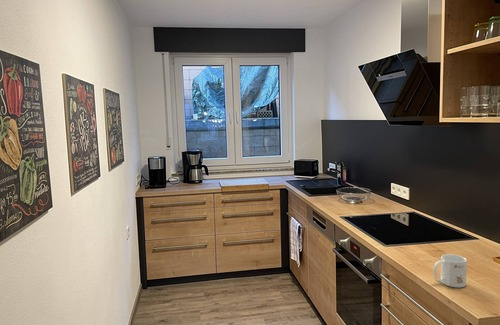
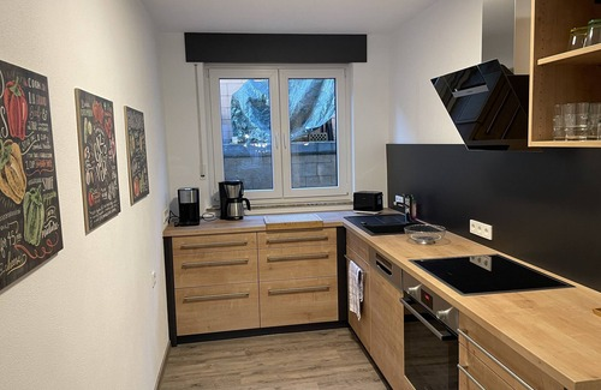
- mug (448, 270)
